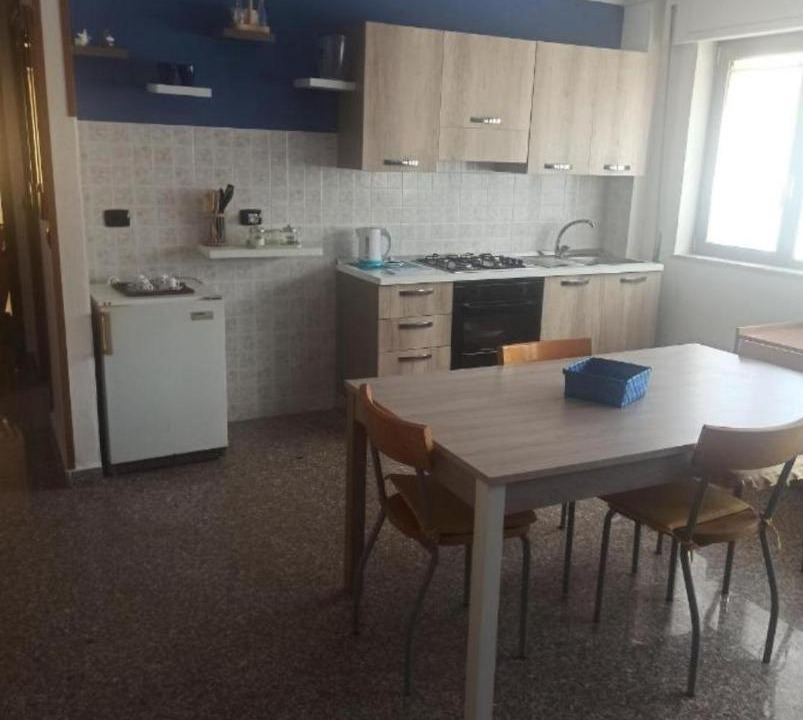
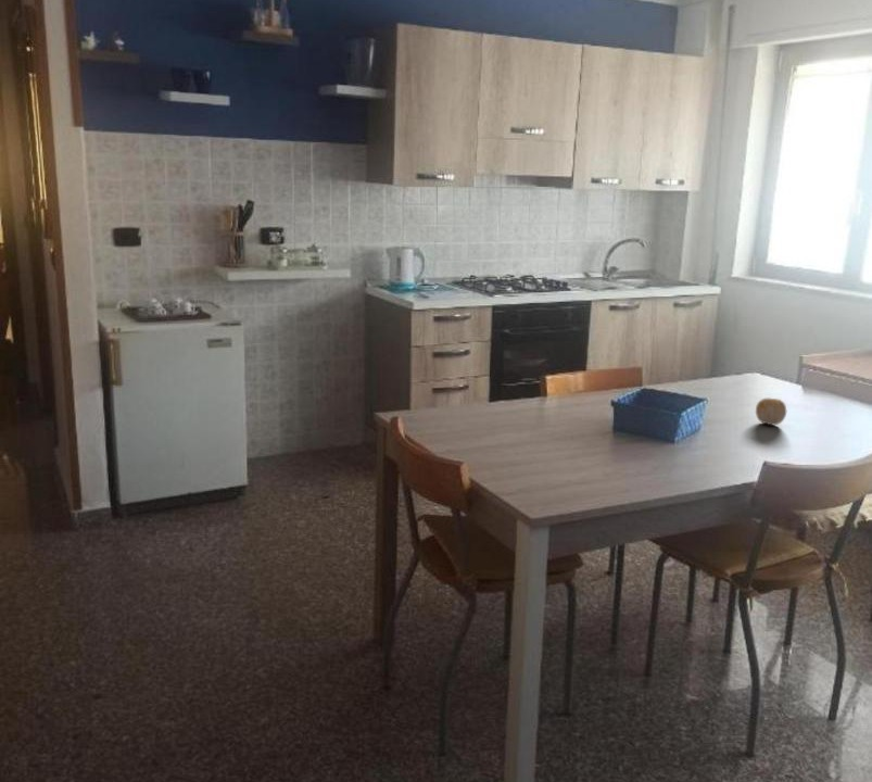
+ fruit (770, 411)
